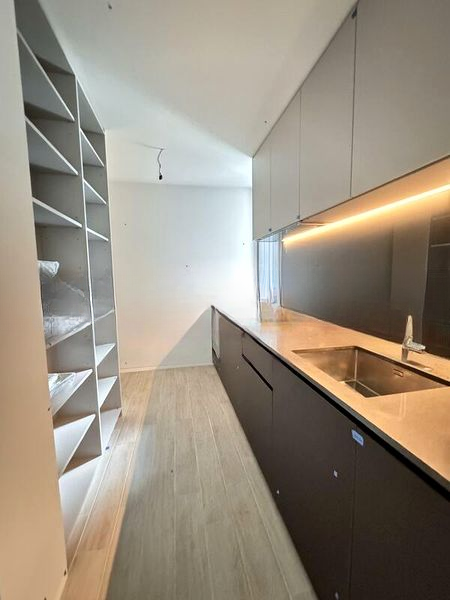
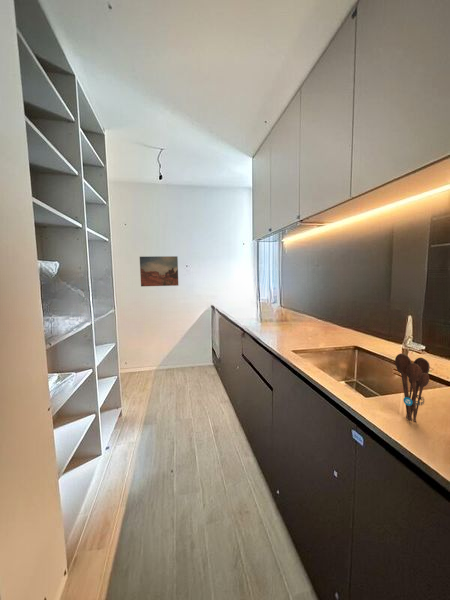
+ utensil holder (410, 387)
+ wall art (159, 271)
